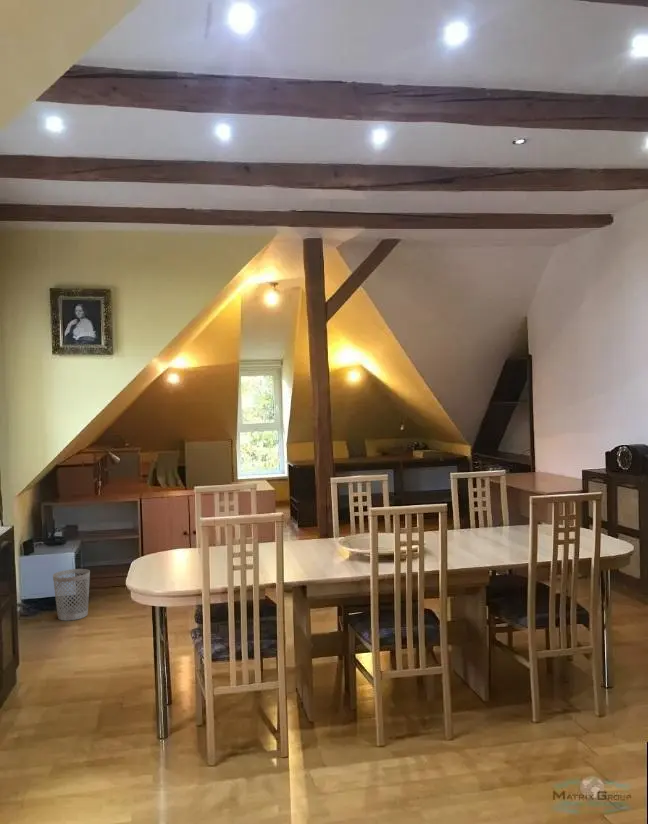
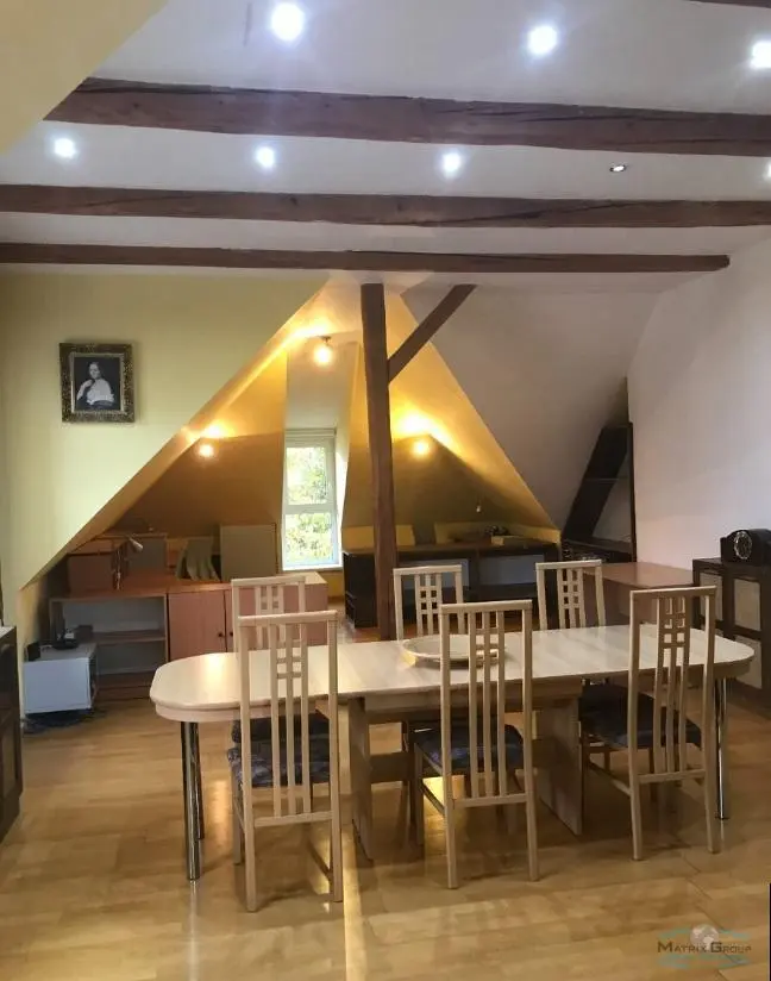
- wastebasket (72, 595)
